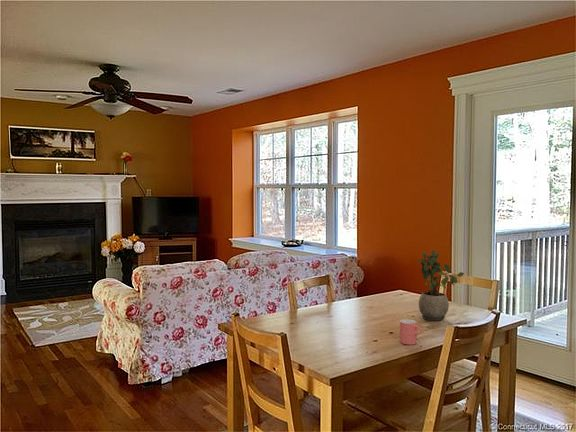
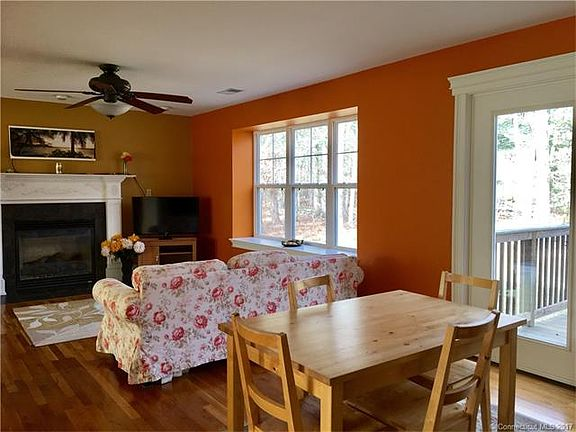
- cup (411, 332)
- potted plant (439, 284)
